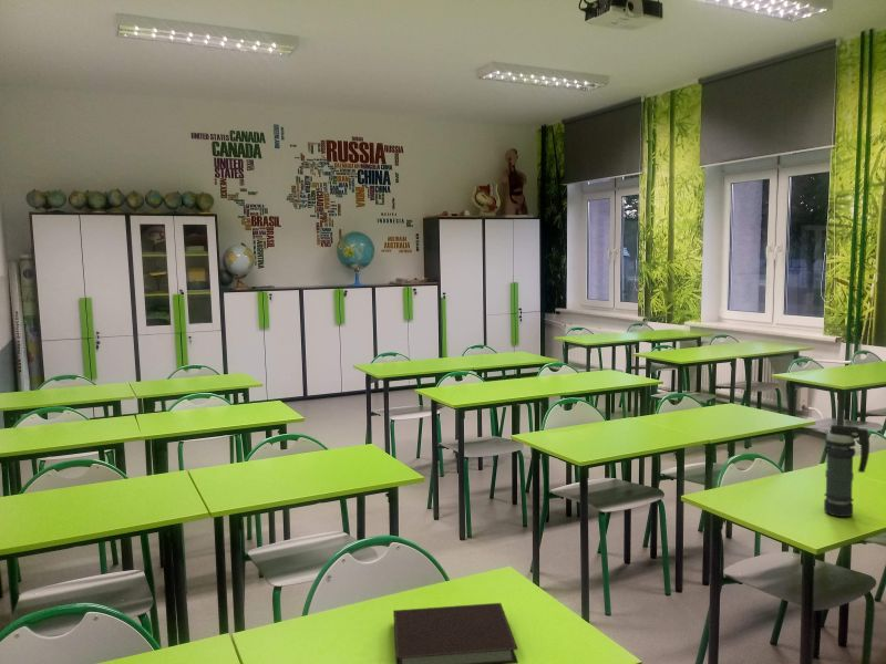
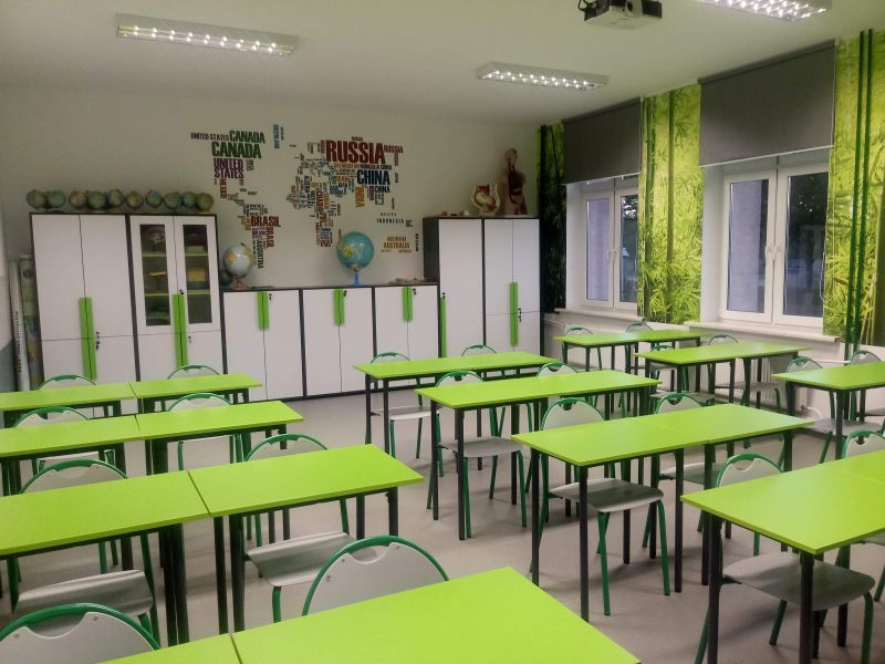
- notebook (452, 634)
- smoke grenade (845, 470)
